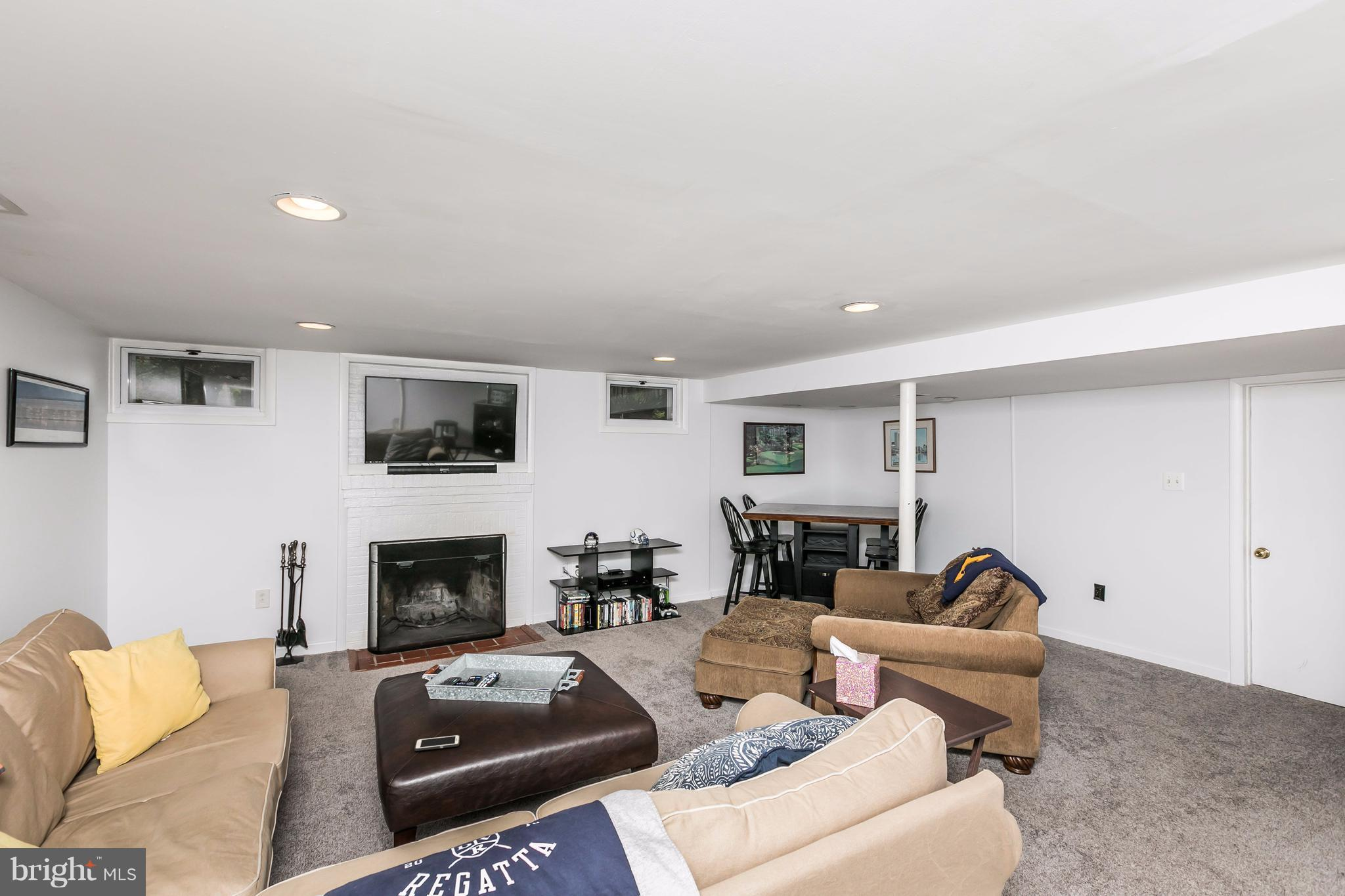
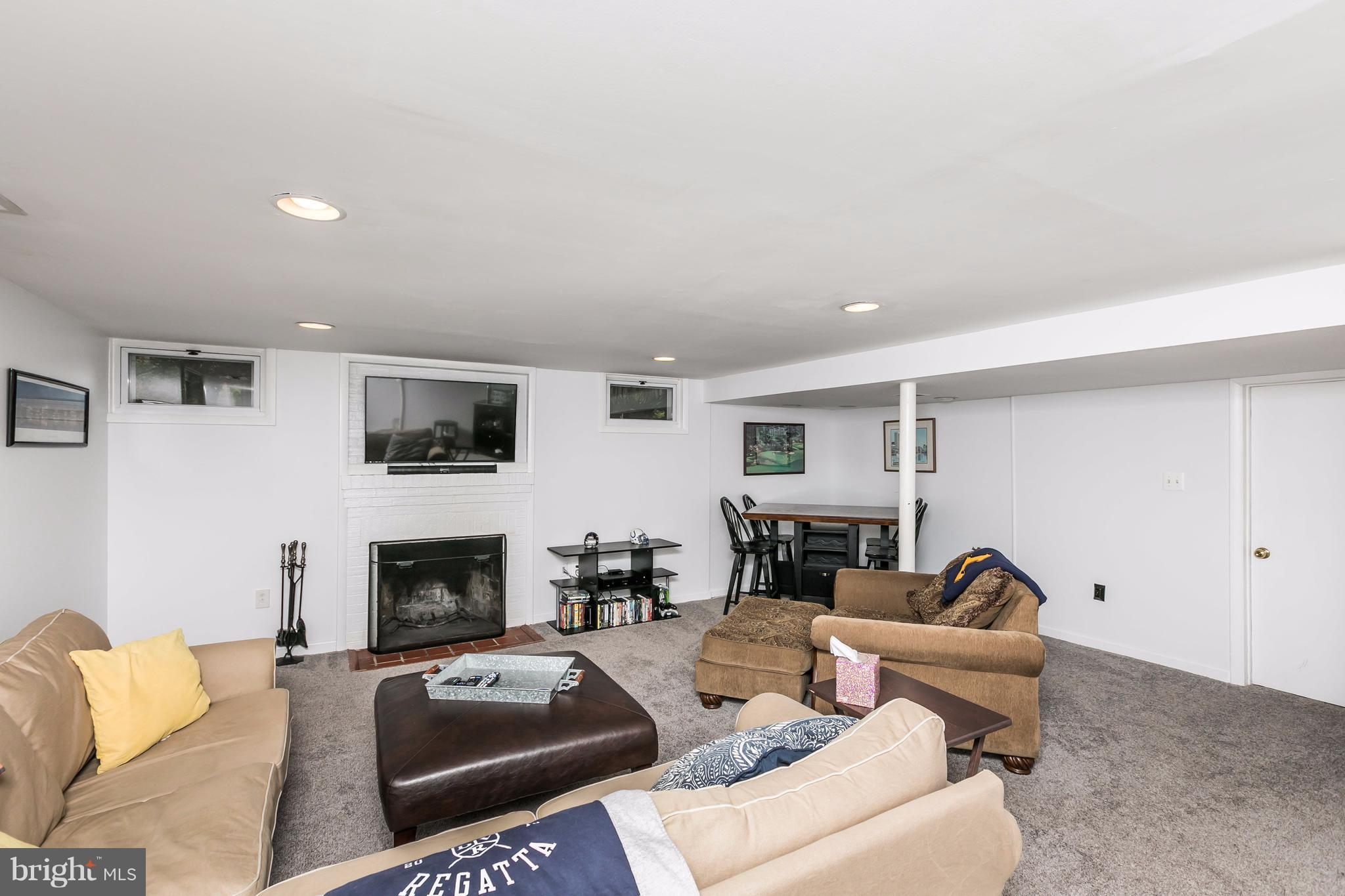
- cell phone (437, 742)
